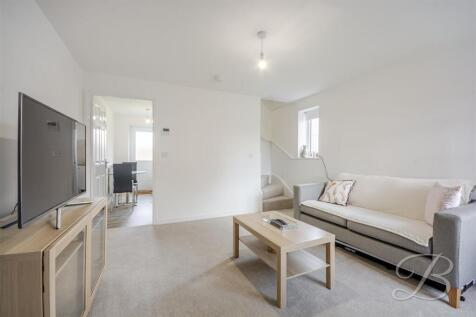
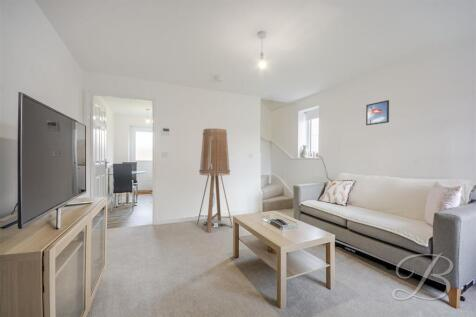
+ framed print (377, 113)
+ floor lamp (215, 178)
